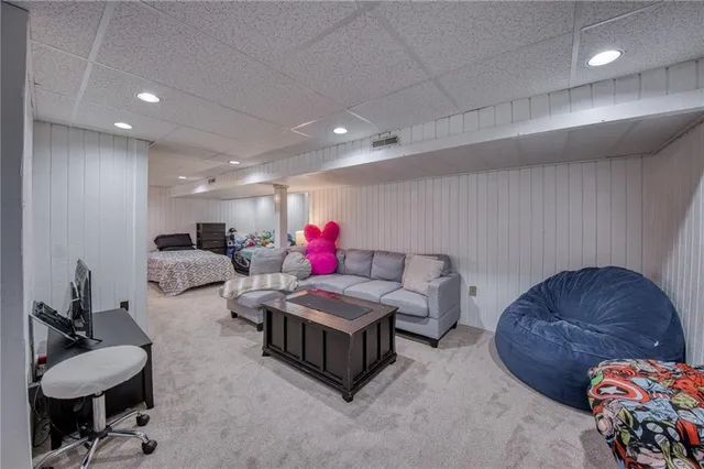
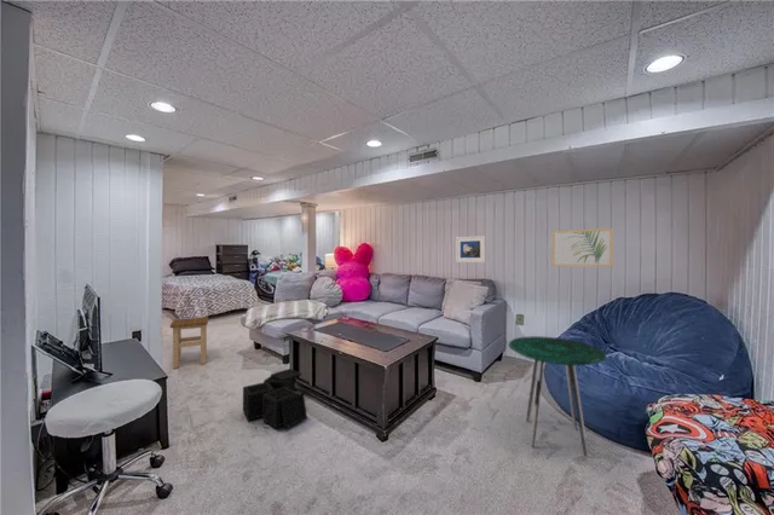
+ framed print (469, 249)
+ storage bin (278, 397)
+ side table (539, 392)
+ stool (190, 340)
+ wall art (580, 248)
